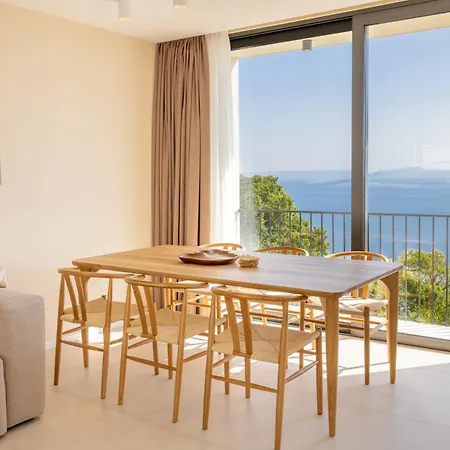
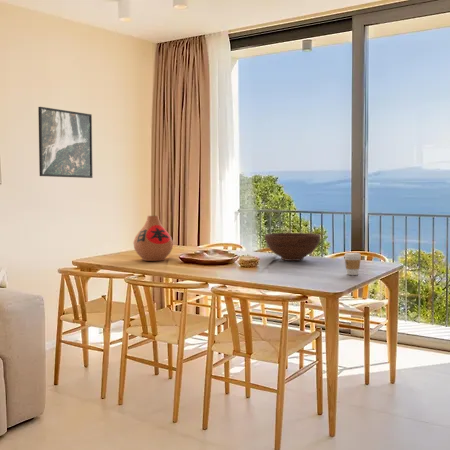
+ fruit bowl (292, 247)
+ coffee cup (352, 263)
+ vase (153, 237)
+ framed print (66, 143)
